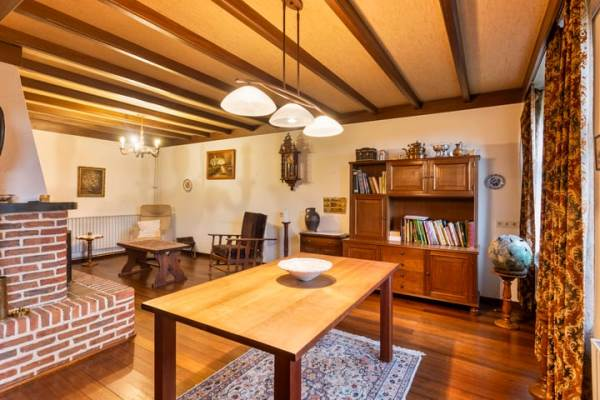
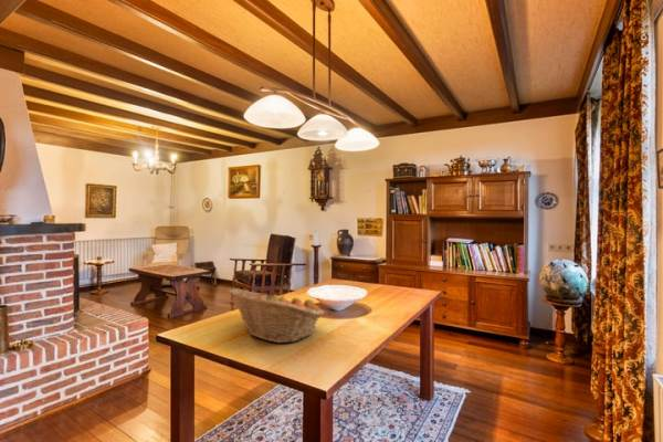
+ fruit basket (275, 309)
